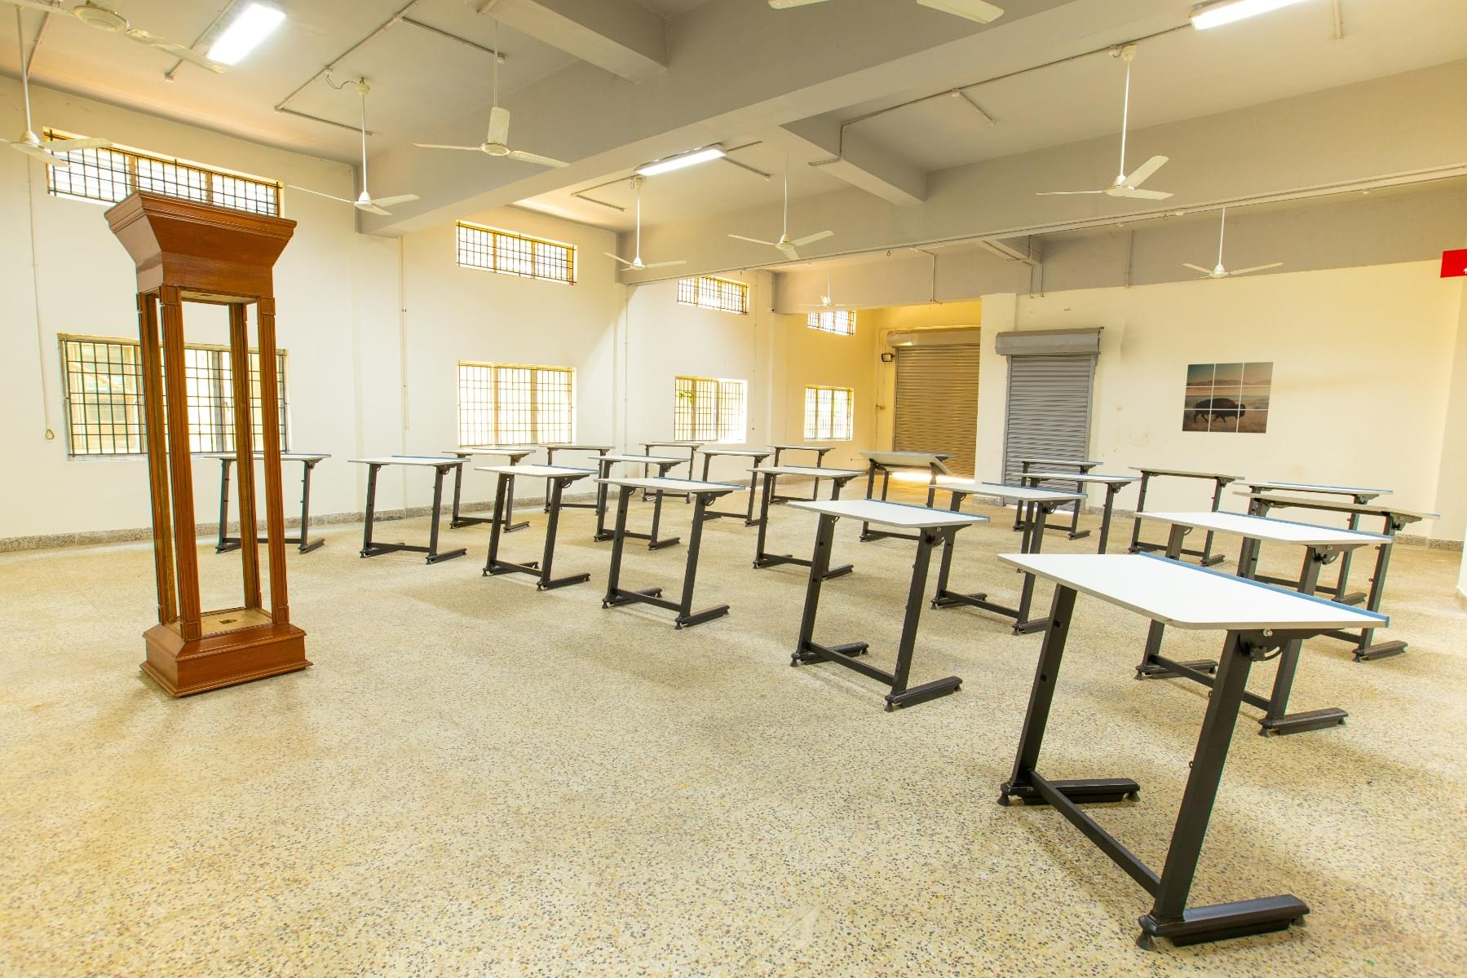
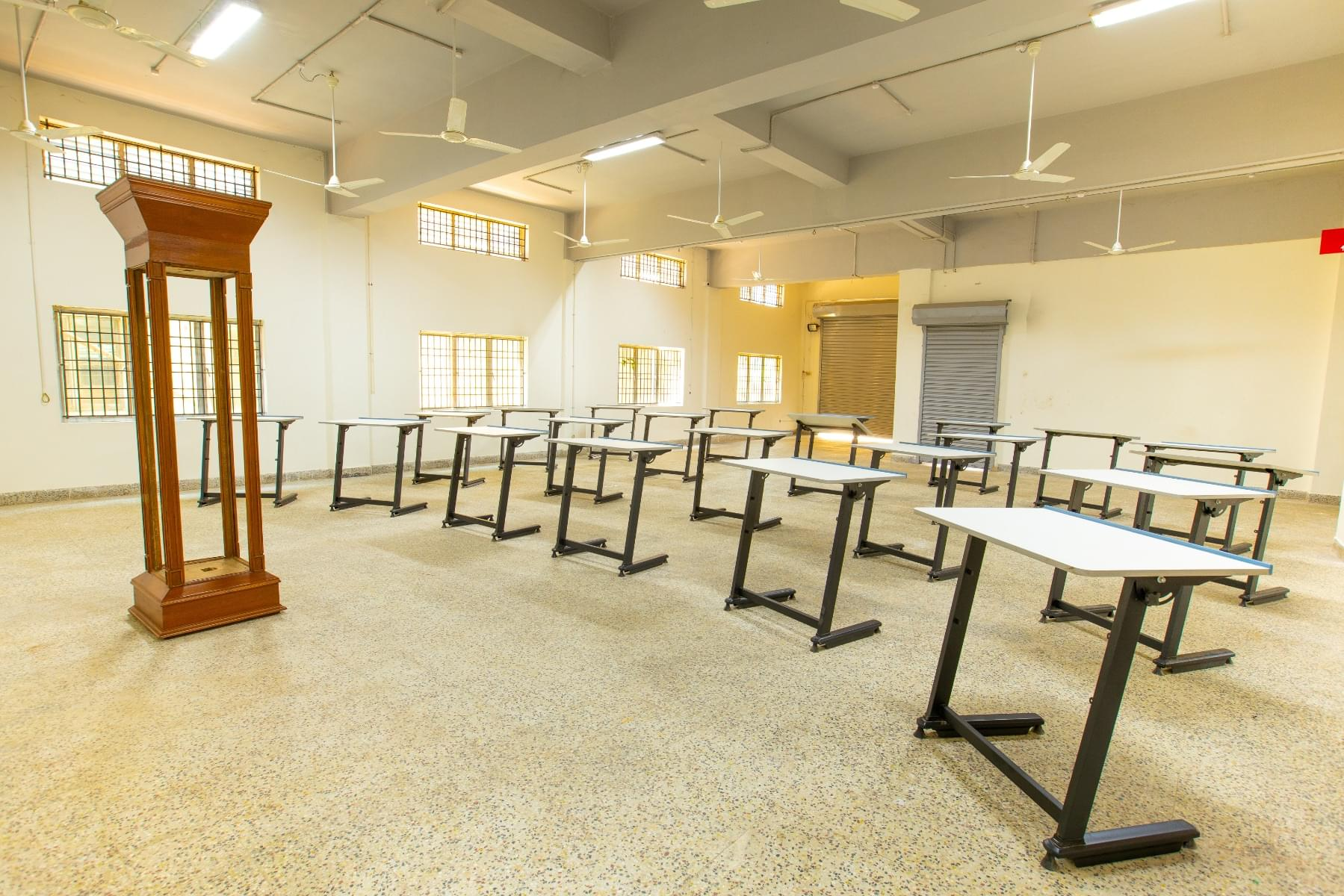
- wall art (1226, 397)
